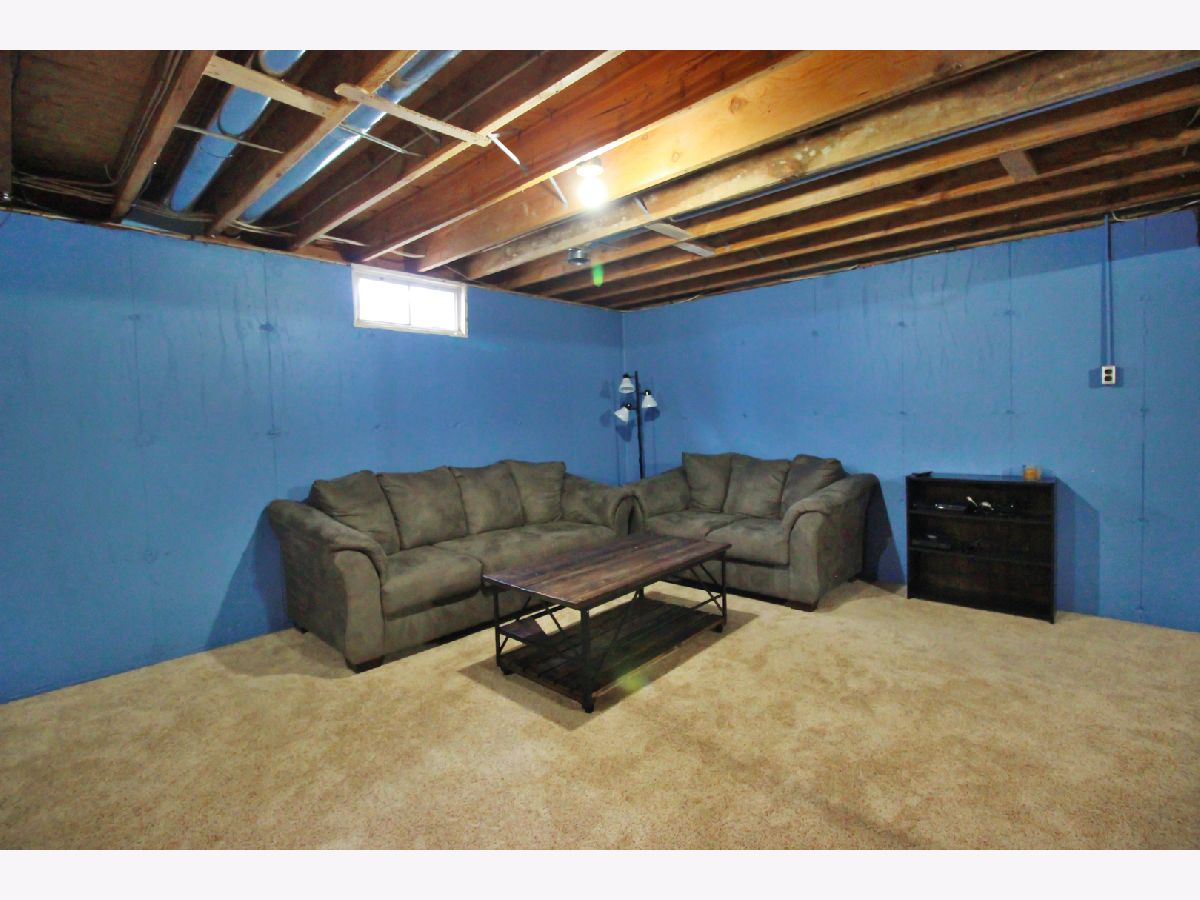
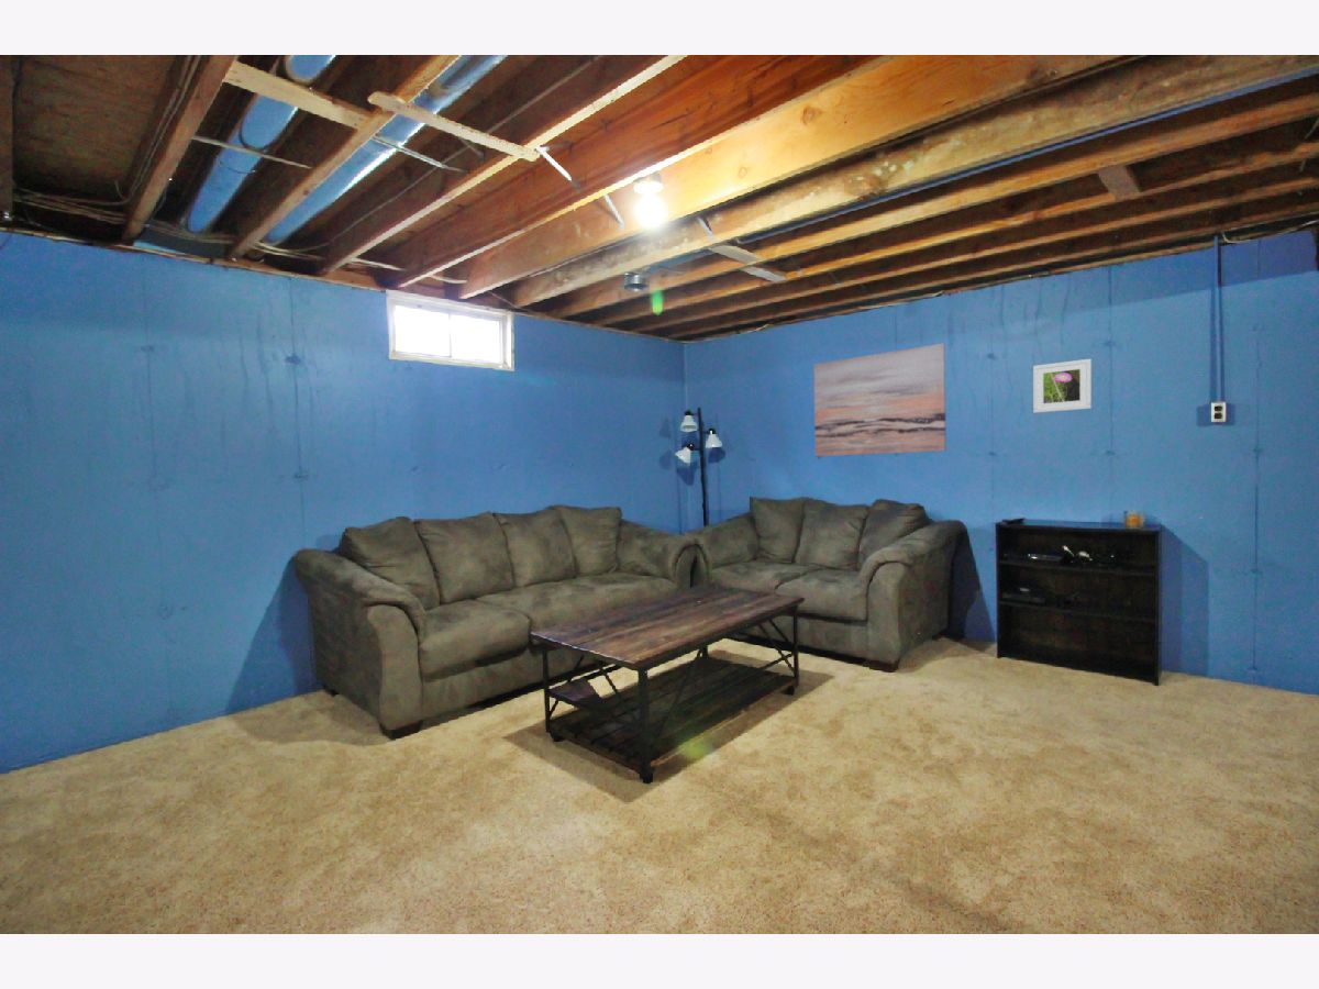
+ wall art (875, 404)
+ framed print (1061, 386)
